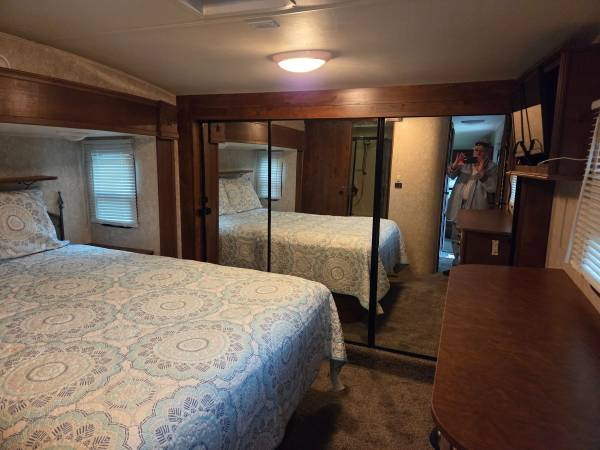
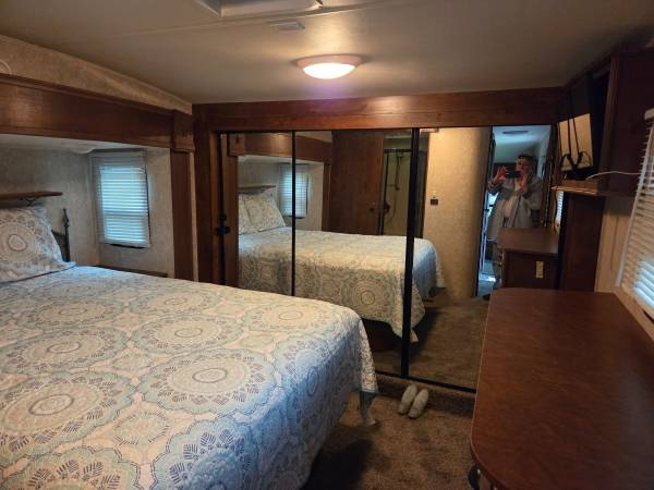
+ slippers (413, 400)
